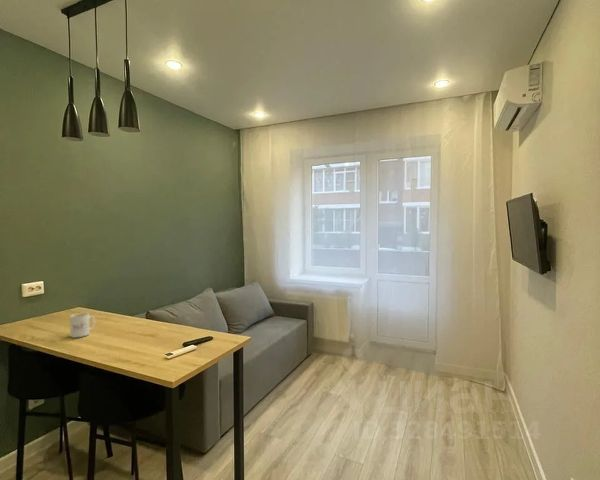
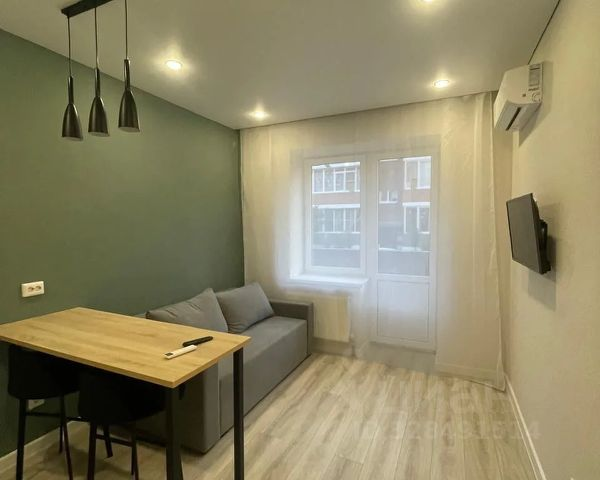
- mug (83, 324)
